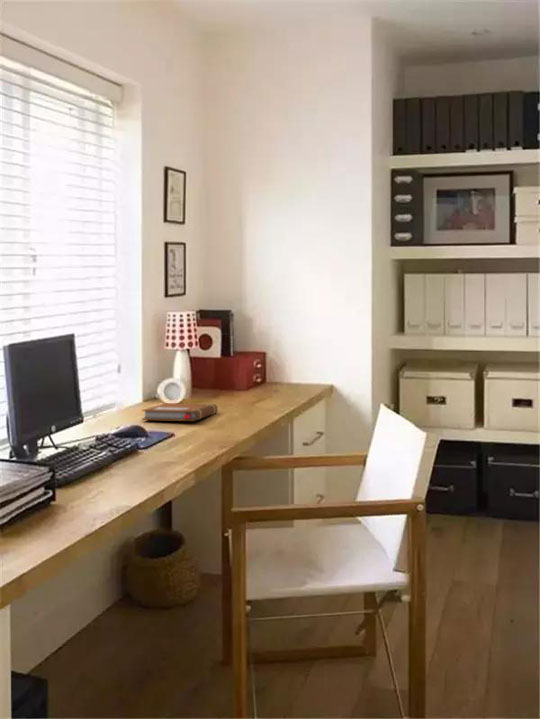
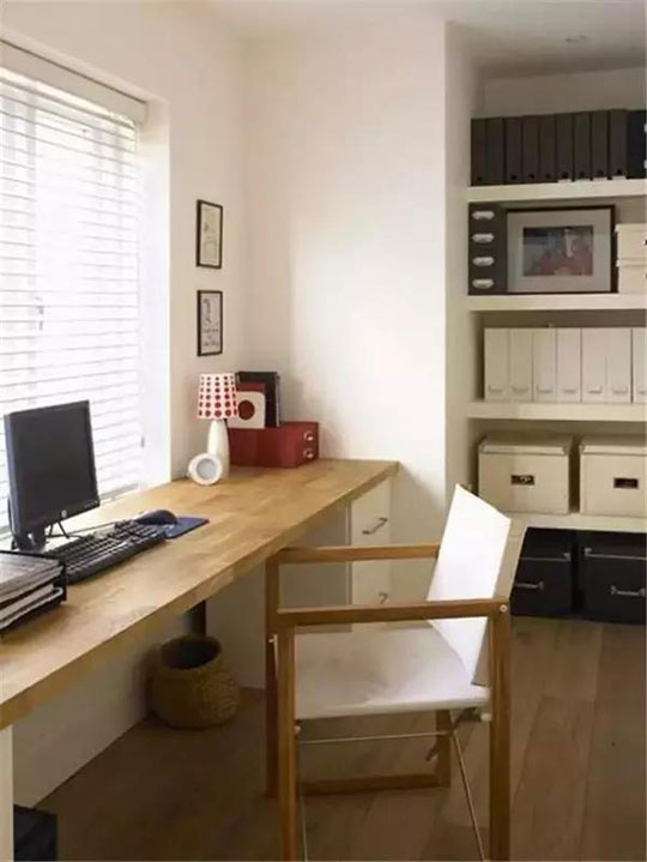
- notebook (180, 412)
